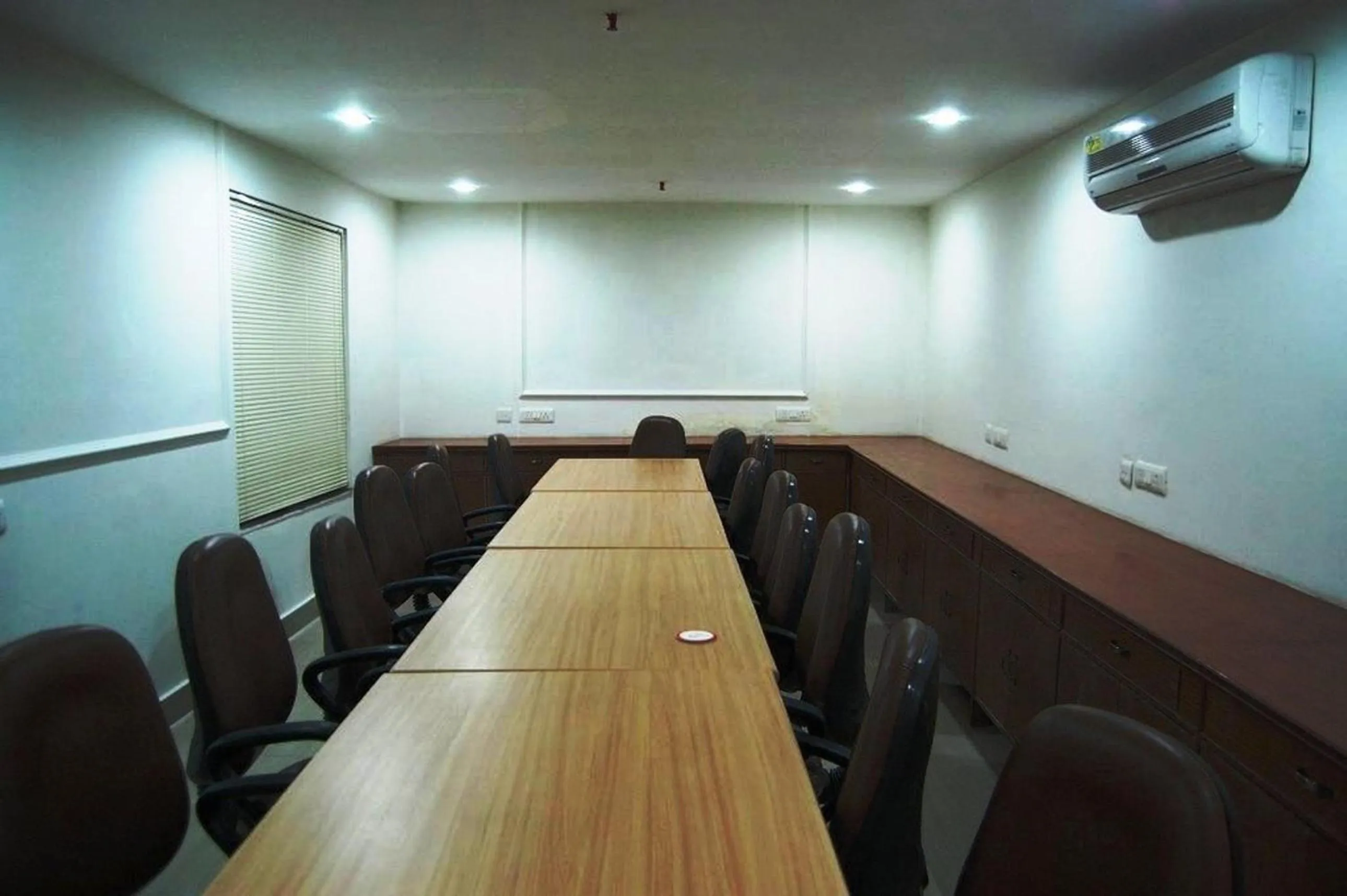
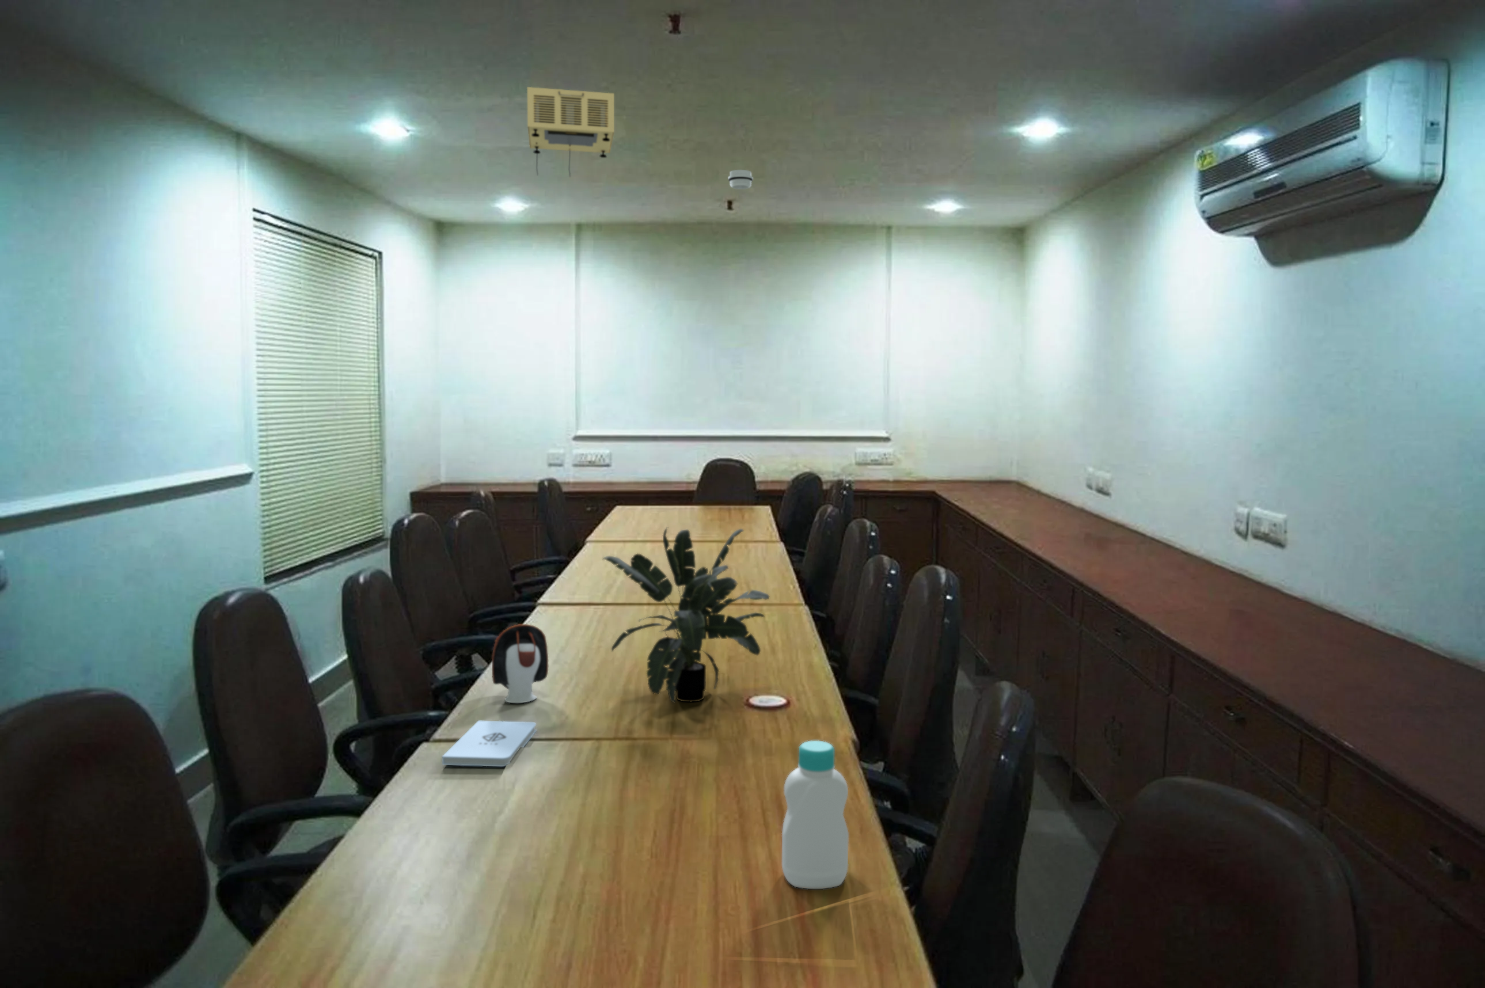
+ projector (571, 130)
+ potted plant (693, 615)
+ speaker (517, 659)
+ notepad (493, 742)
+ bottle (816, 813)
+ smoke detector (741, 180)
